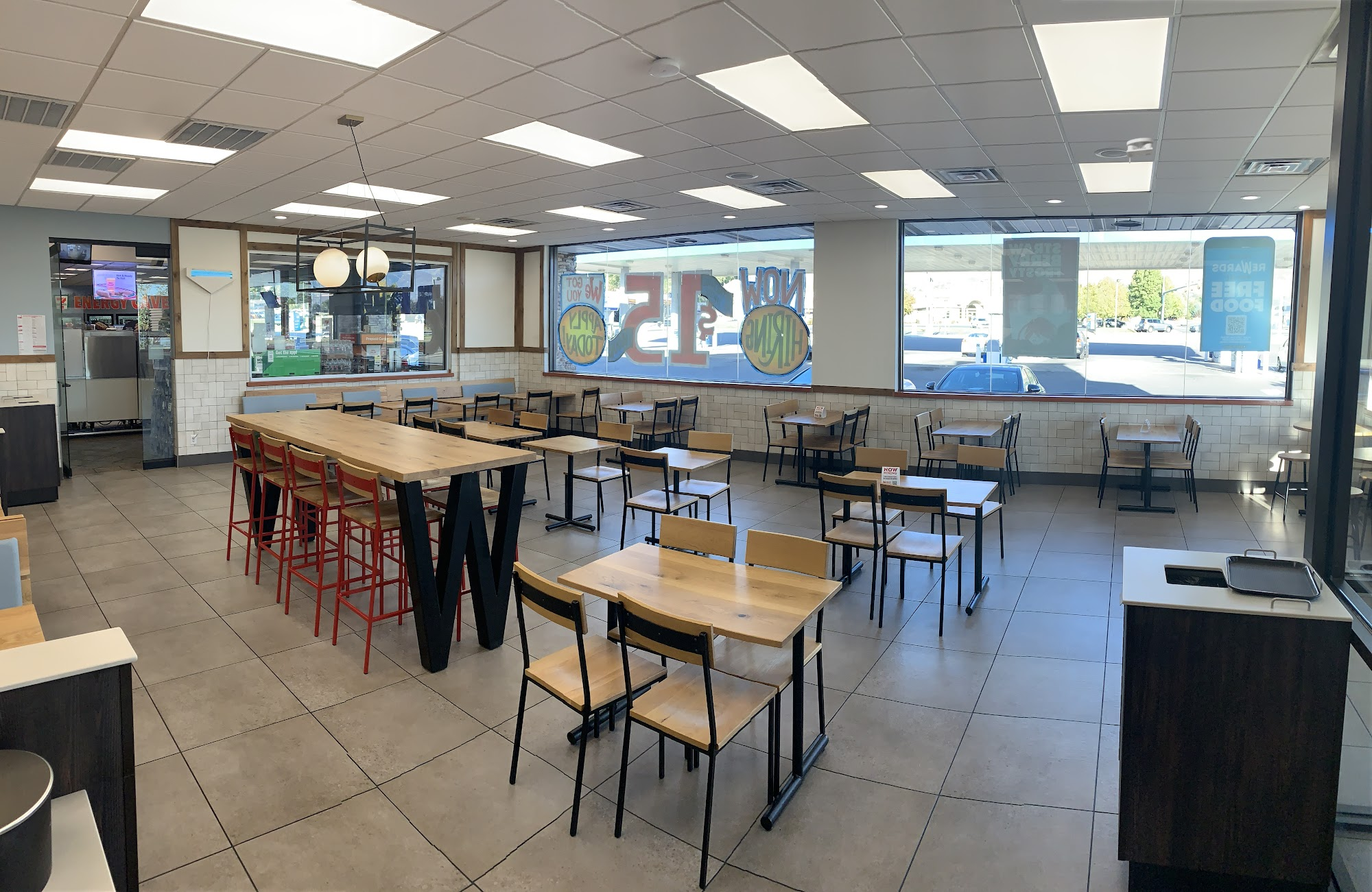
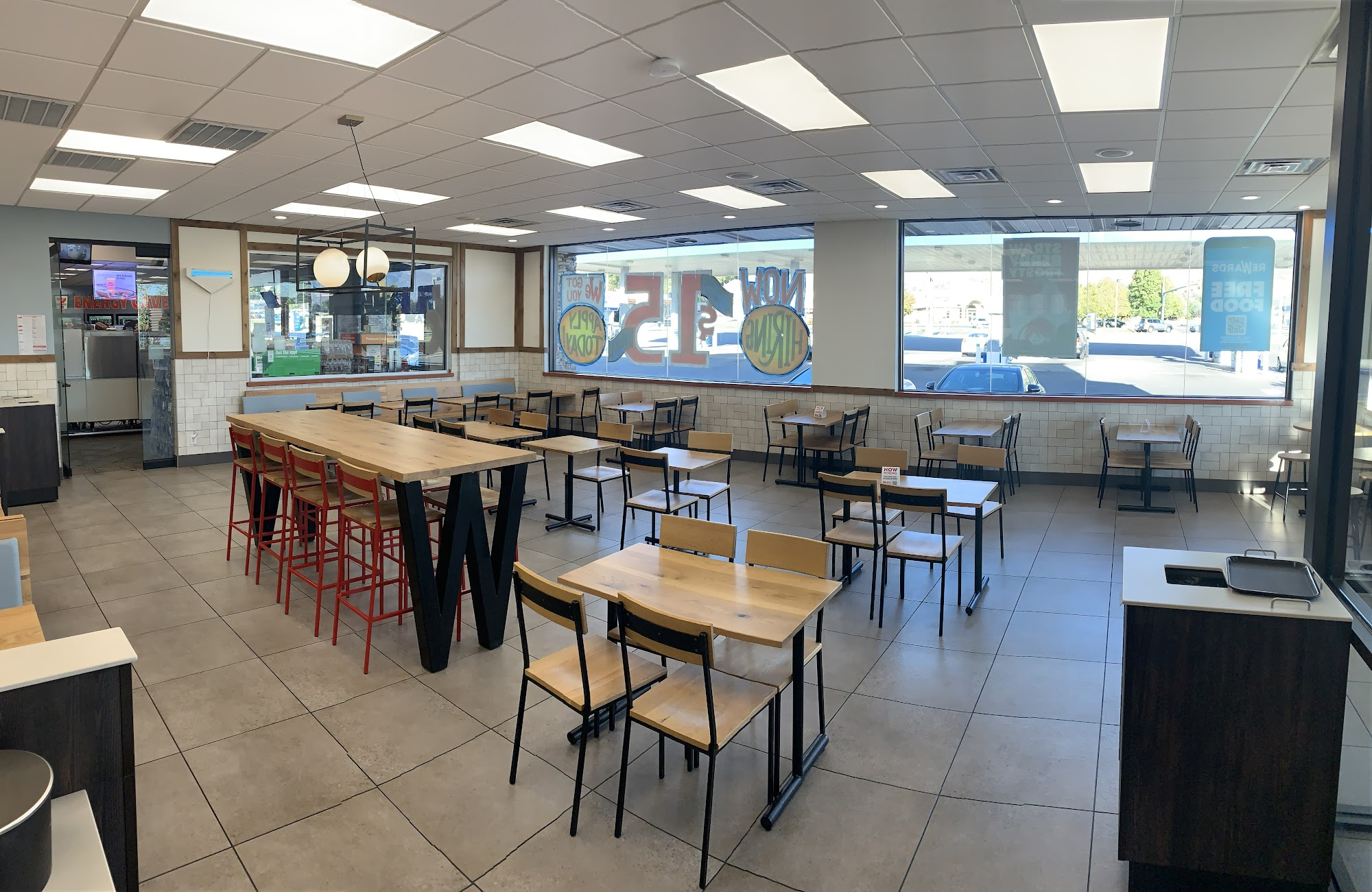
- smoke detector (1139, 151)
